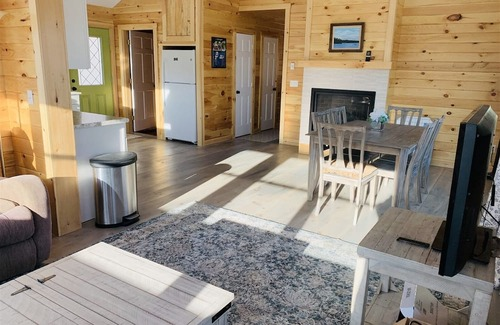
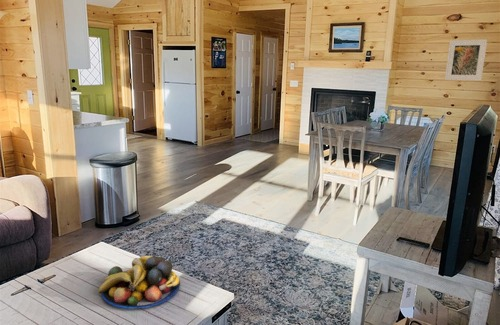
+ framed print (465, 60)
+ fruit bowl (140, 275)
